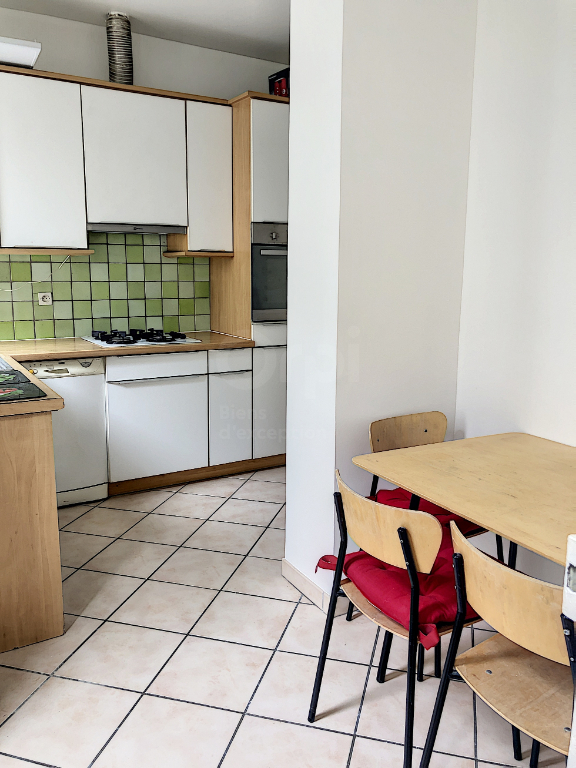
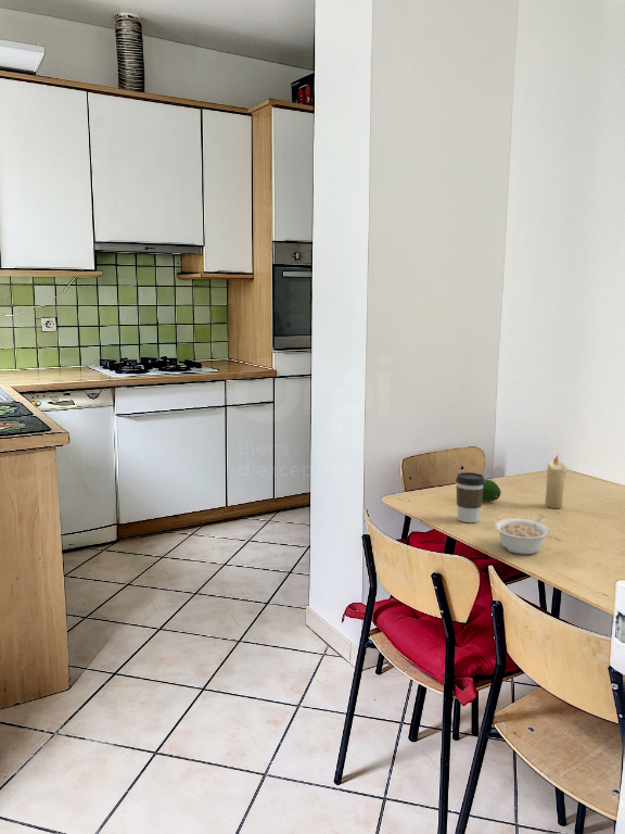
+ legume (521, 534)
+ fruit (487, 490)
+ candle (556, 480)
+ coffee cup (469, 497)
